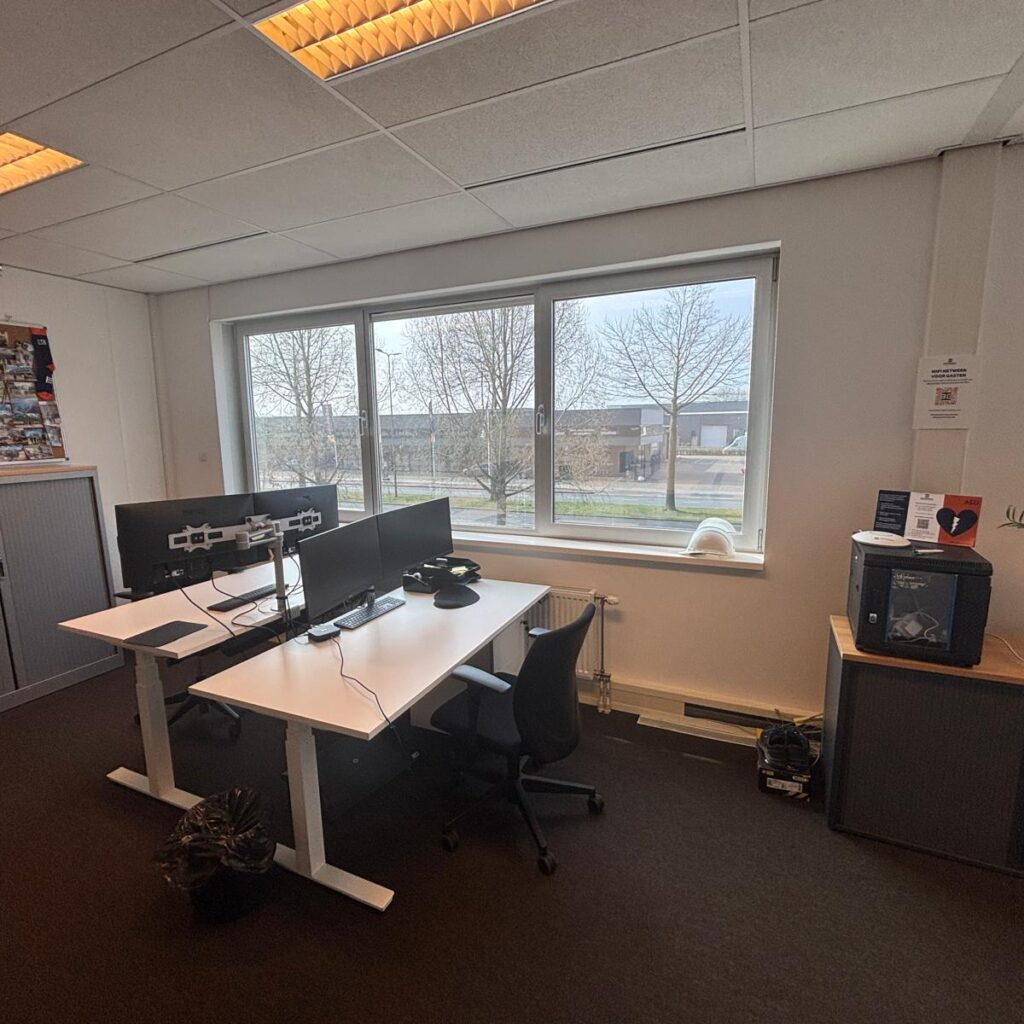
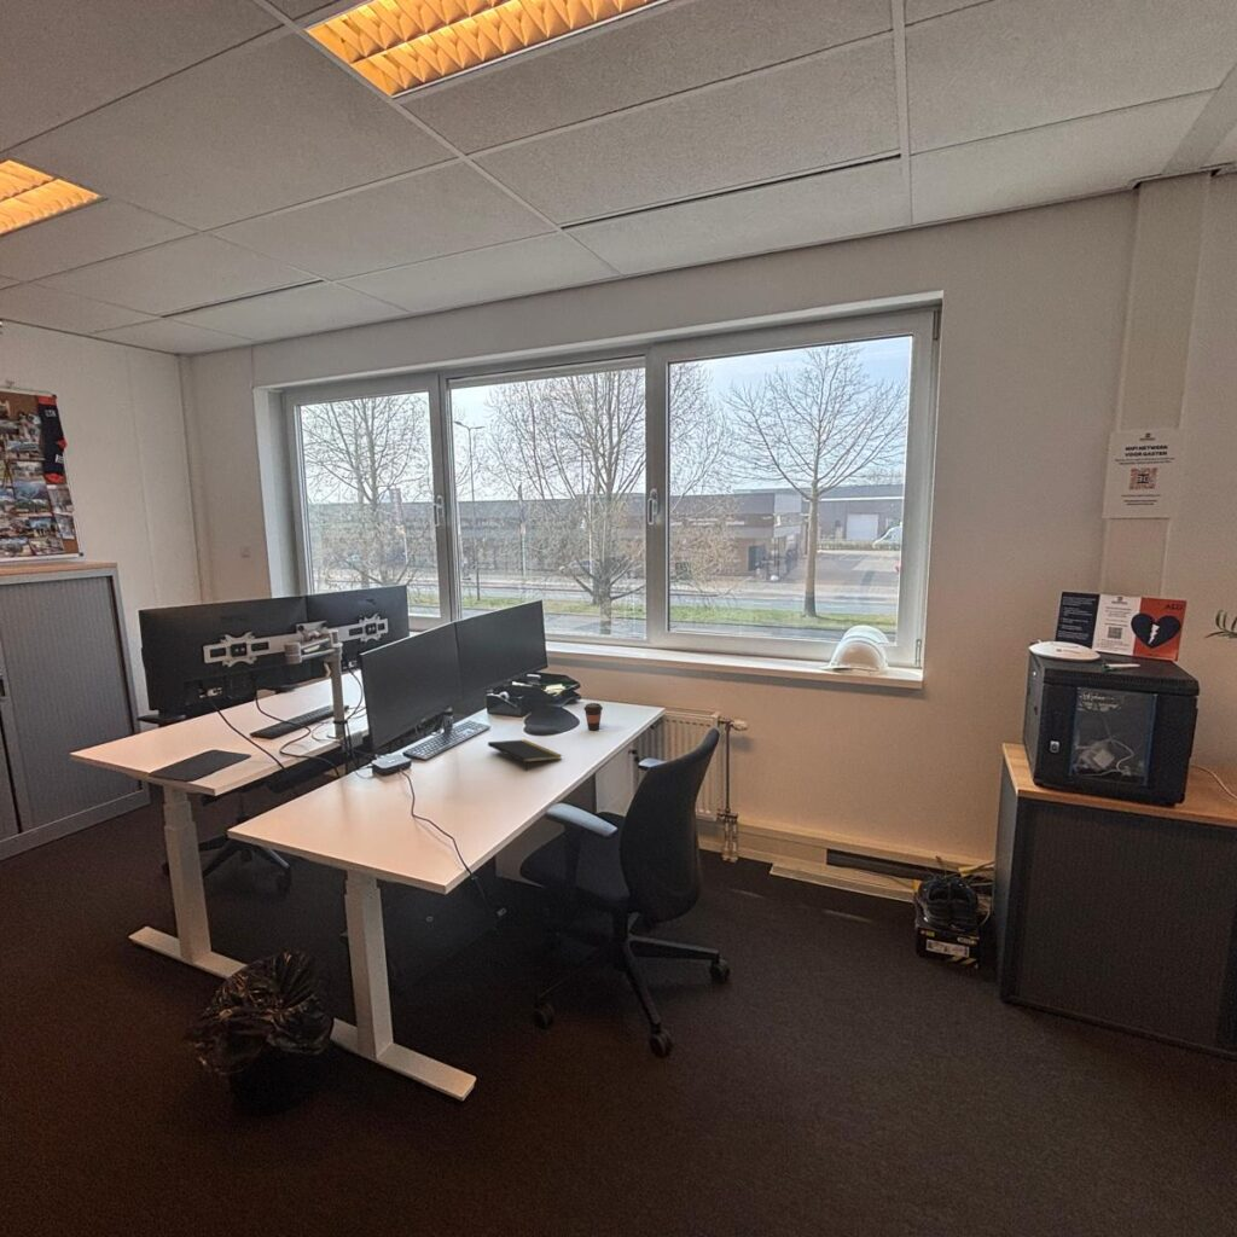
+ notepad (524, 750)
+ coffee cup (593, 716)
